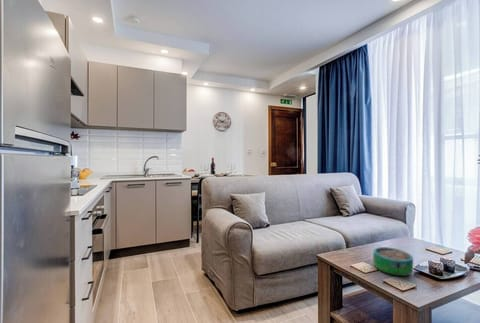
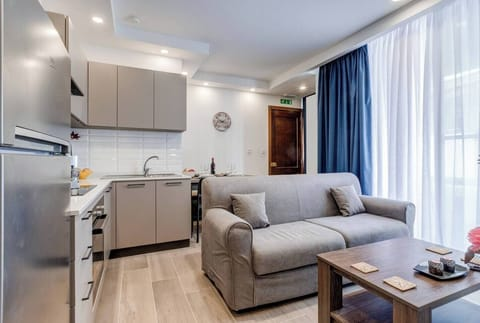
- decorative bowl (392, 261)
